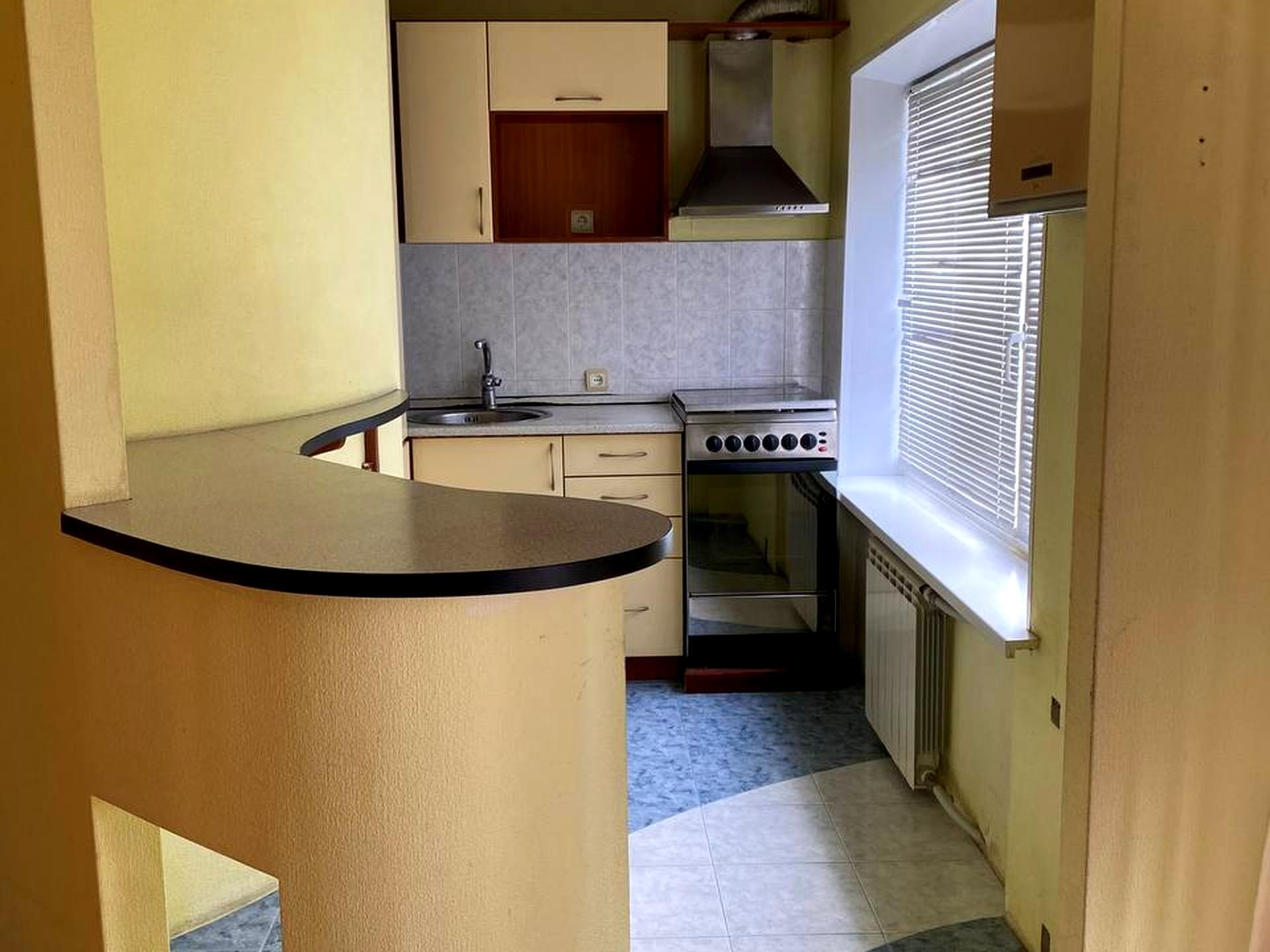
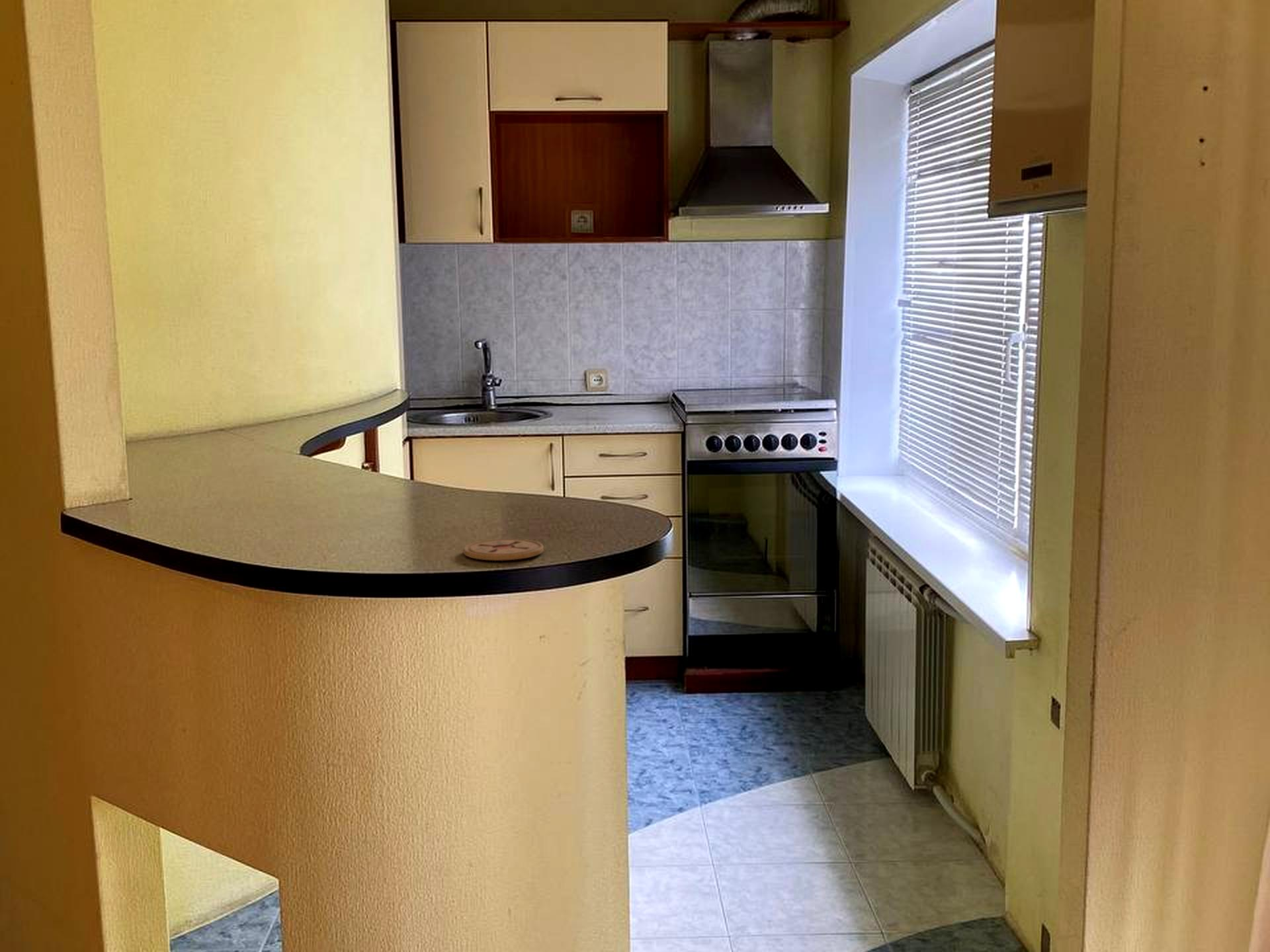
+ coaster (503, 549)
